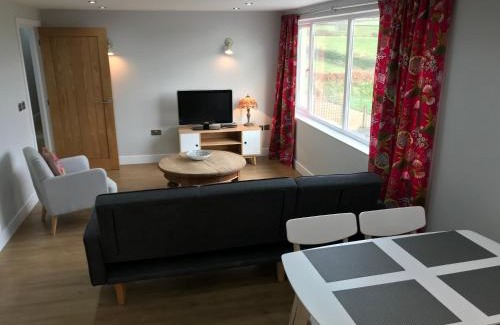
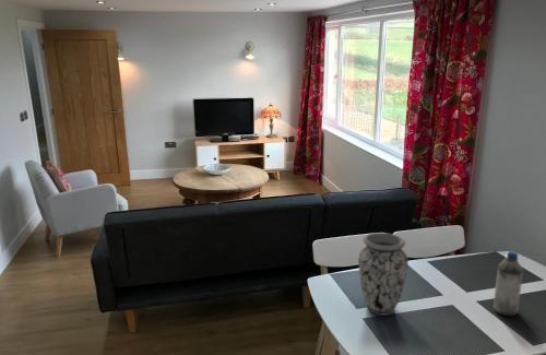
+ water bottle (508, 282)
+ vase (382, 274)
